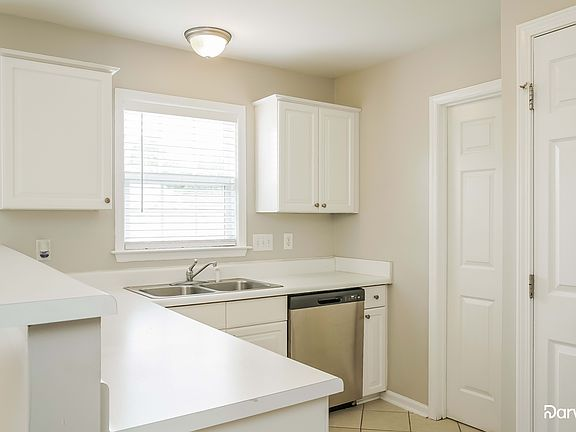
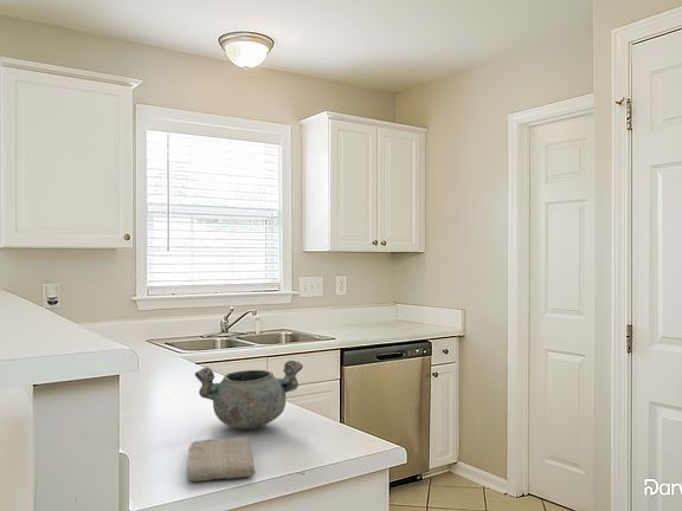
+ decorative bowl (249, 394)
+ washcloth (220, 457)
